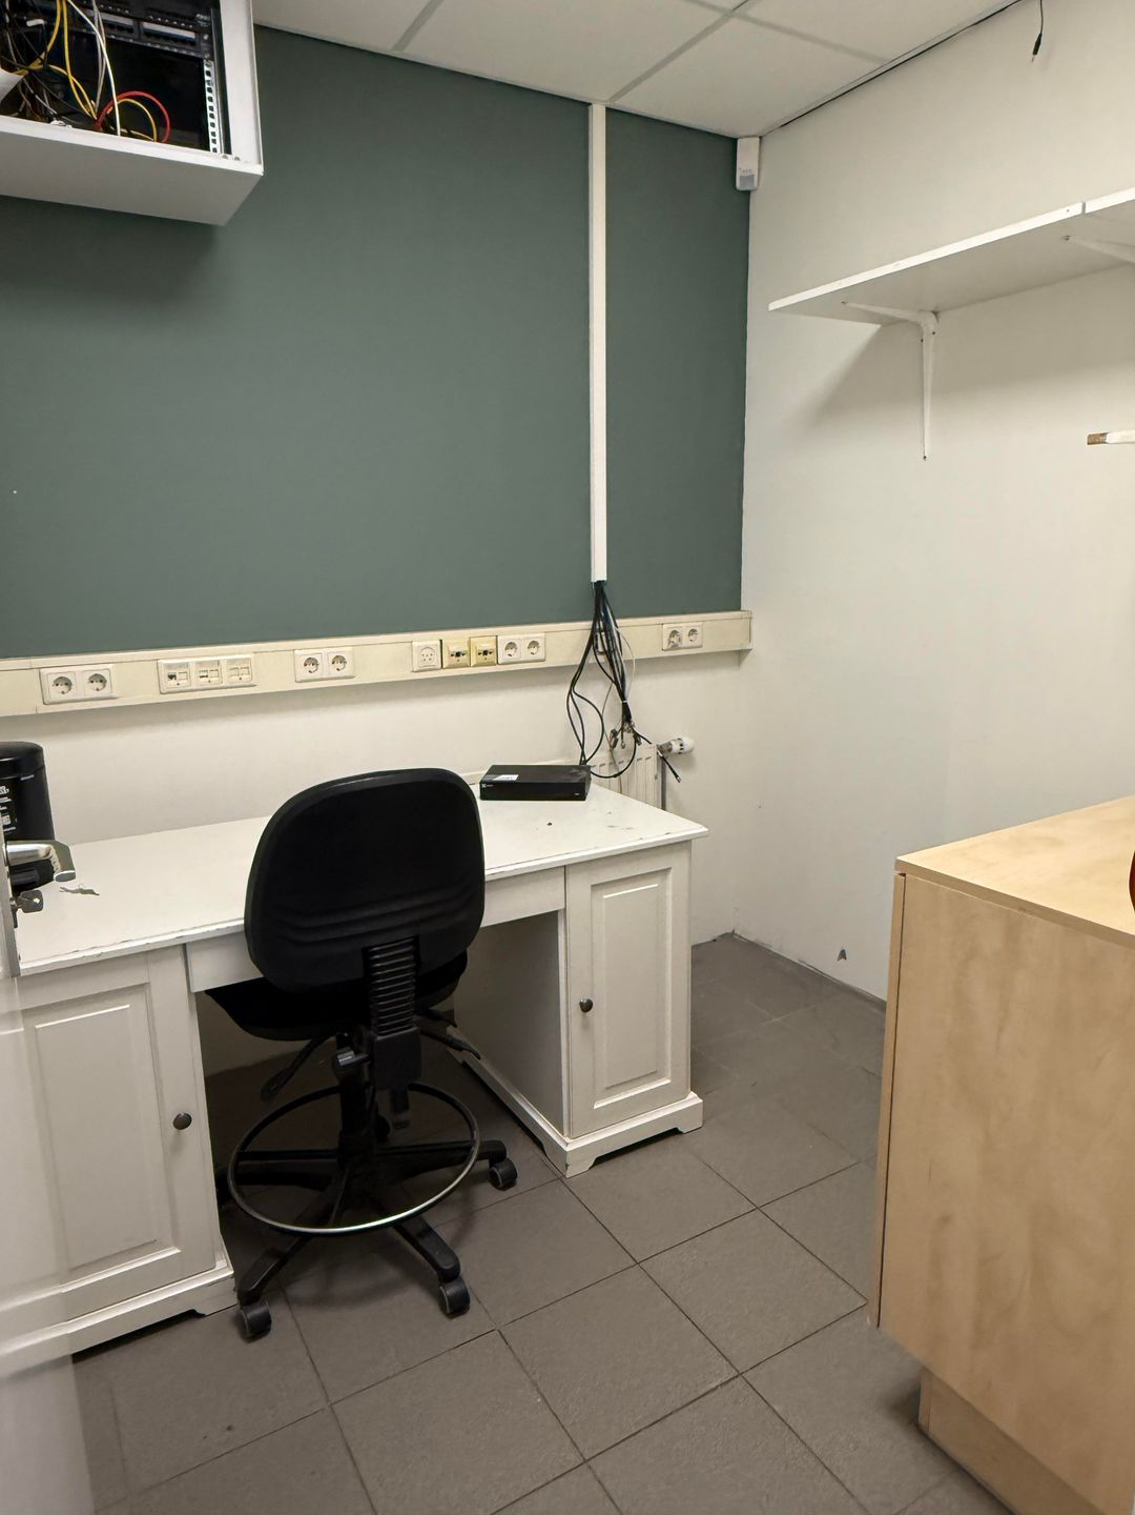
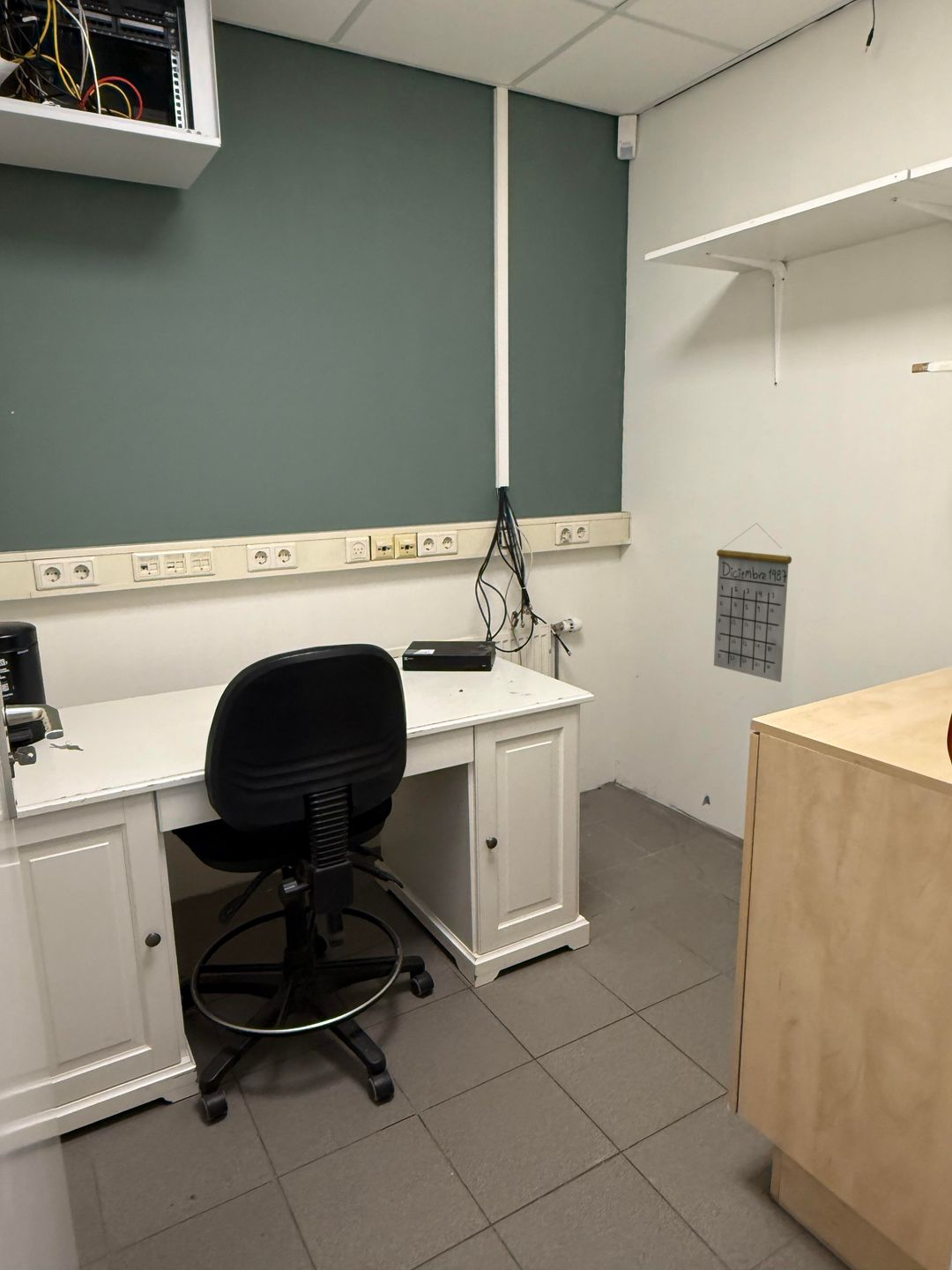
+ calendar (750, 600)
